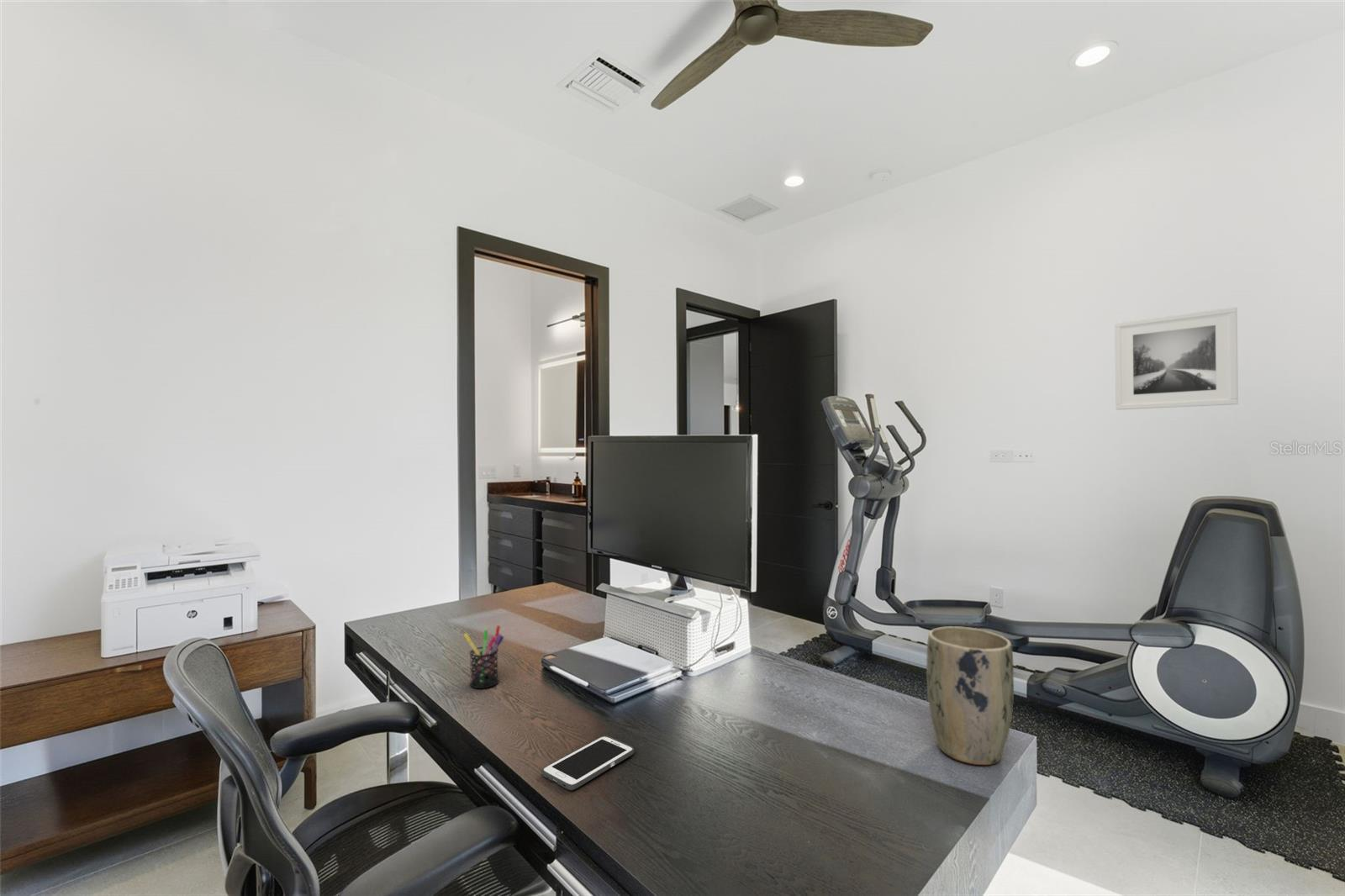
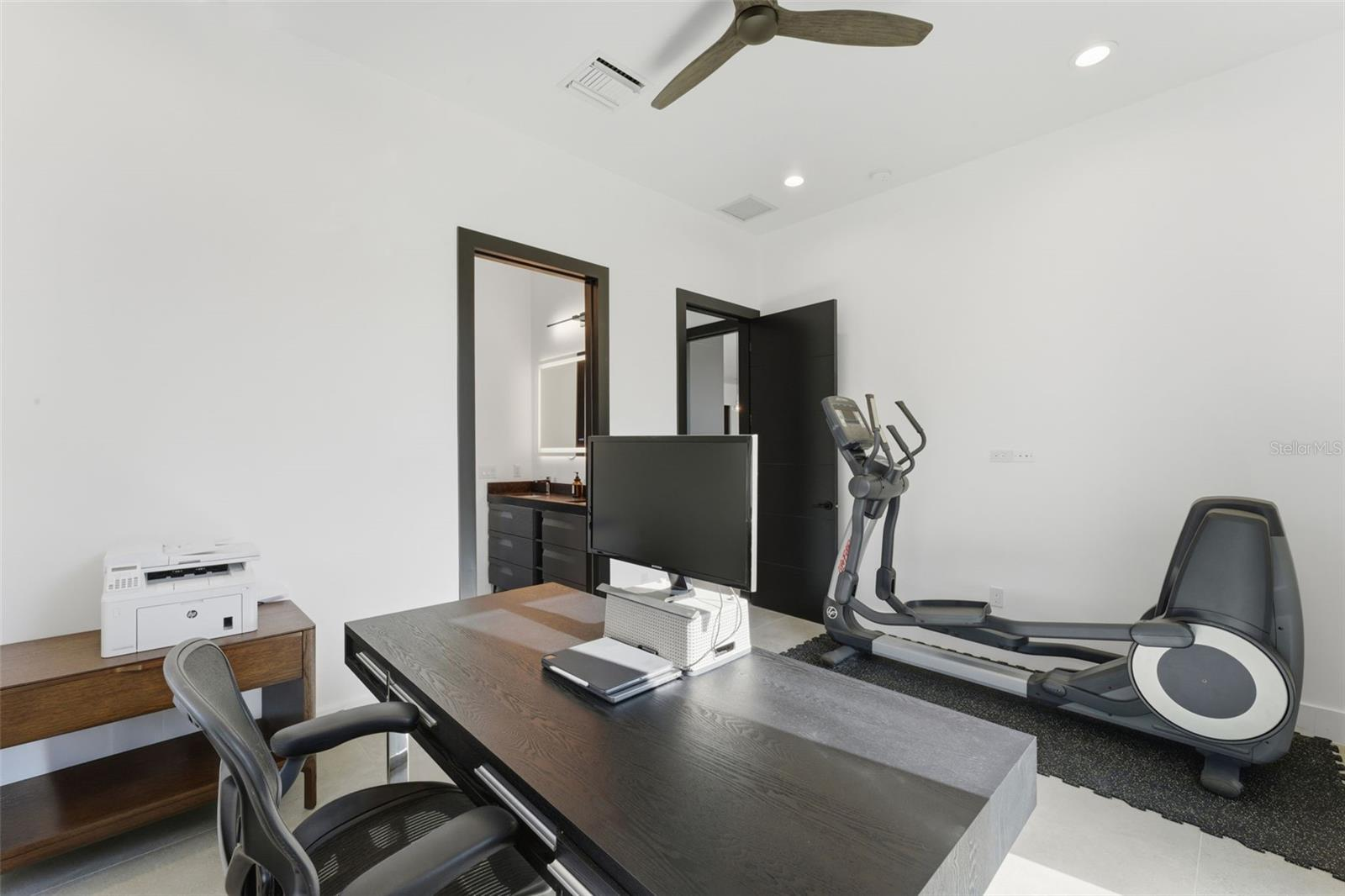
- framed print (1173, 361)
- cell phone (589, 761)
- plant pot (968, 694)
- pen holder (486, 653)
